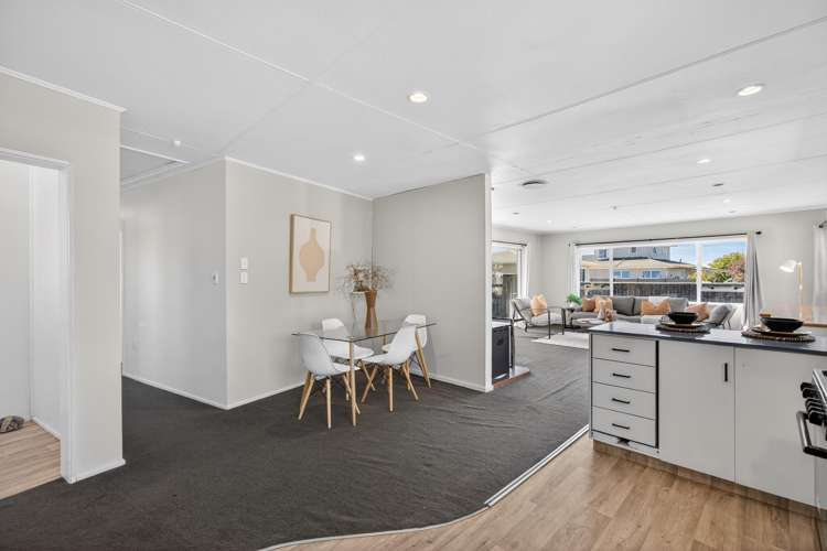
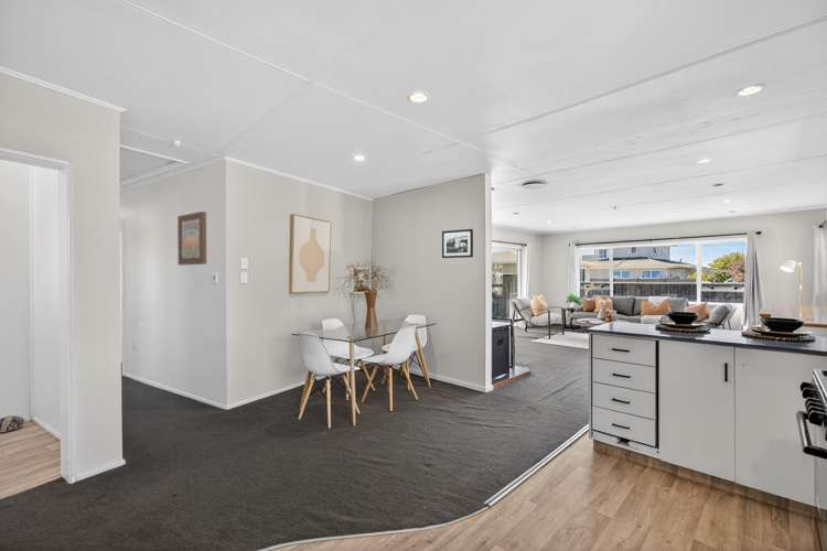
+ picture frame (457, 244)
+ wall art (191, 239)
